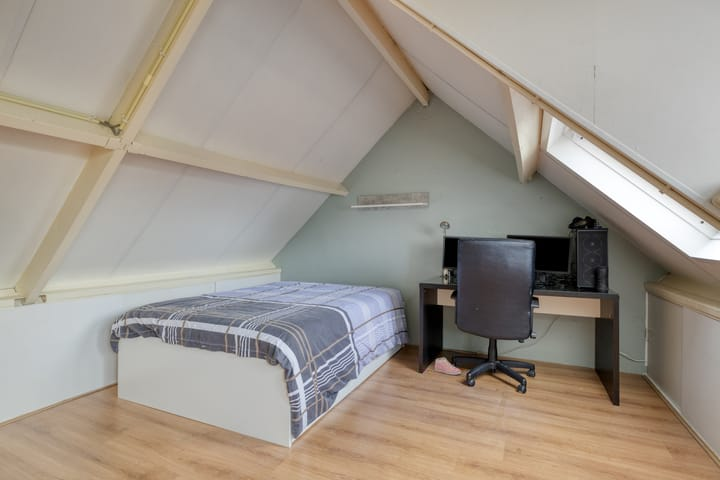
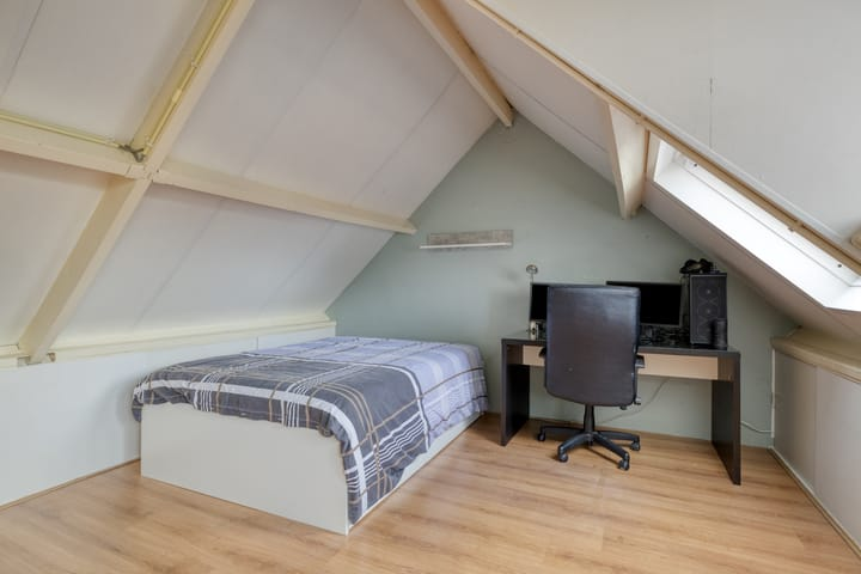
- sneaker (447, 365)
